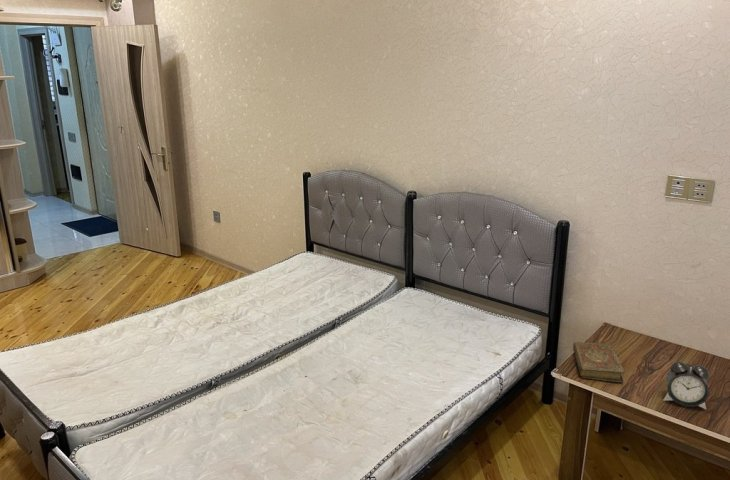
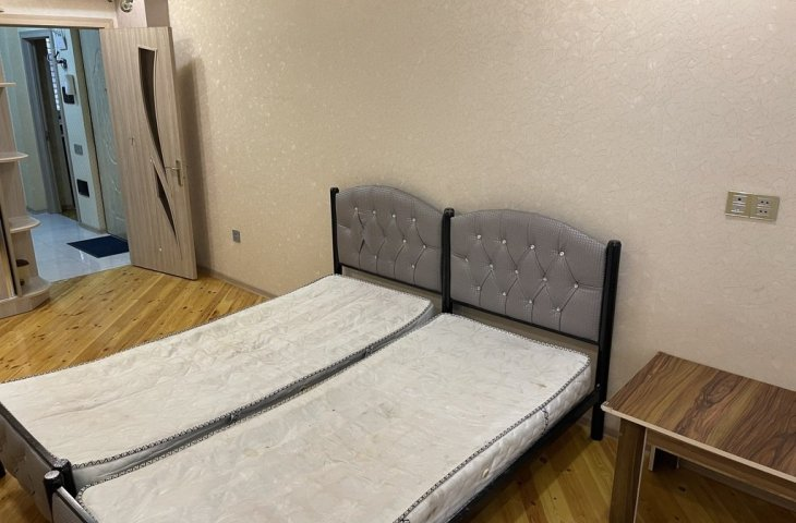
- book (597, 360)
- alarm clock (686, 383)
